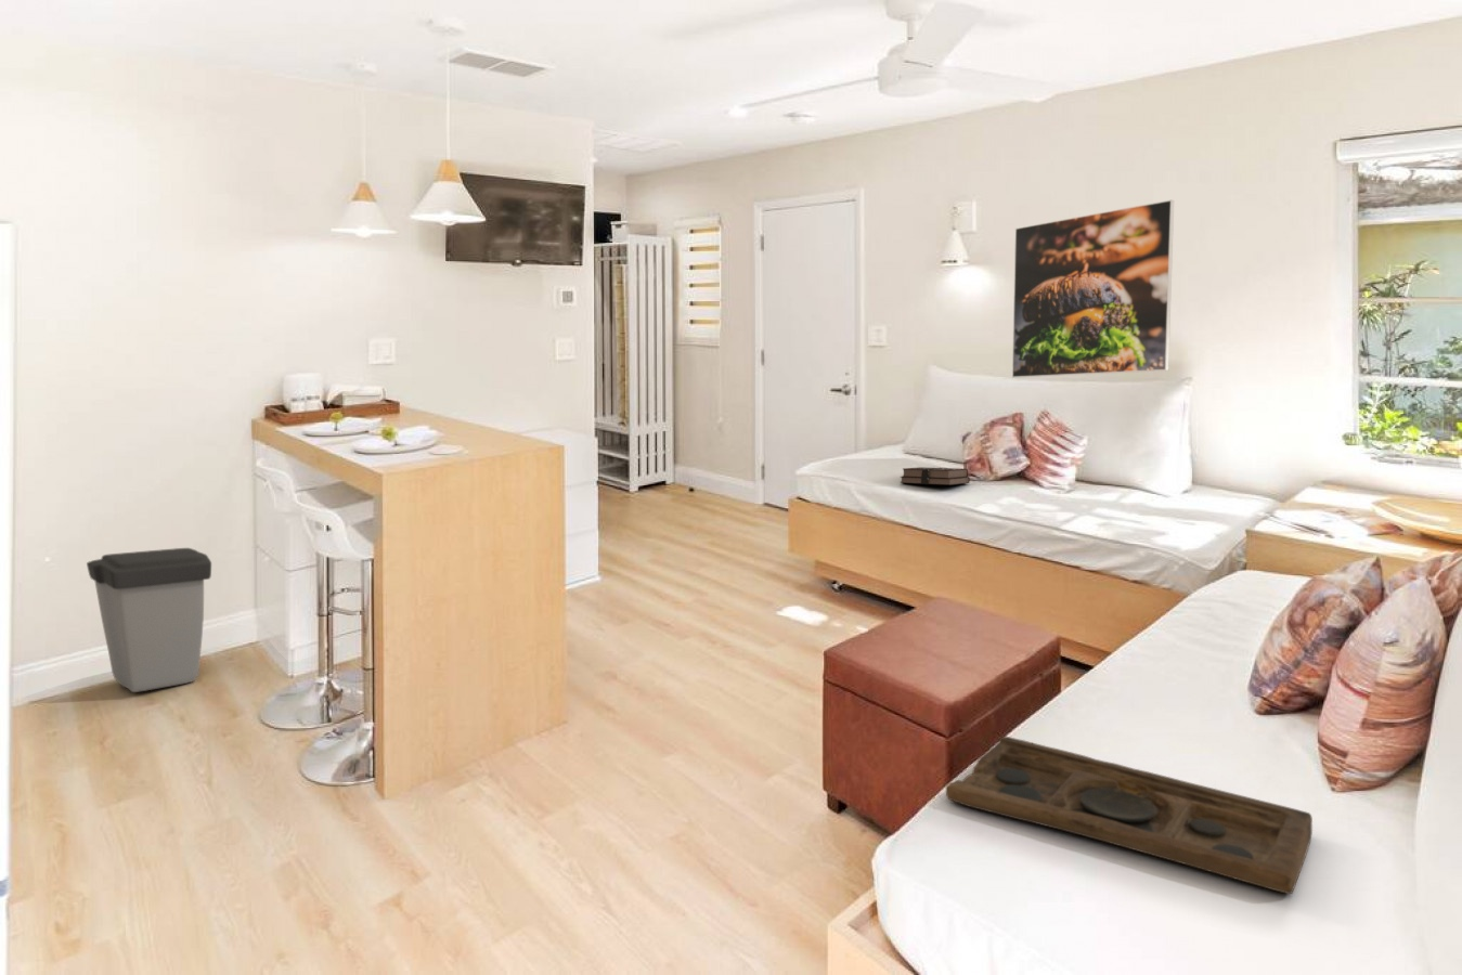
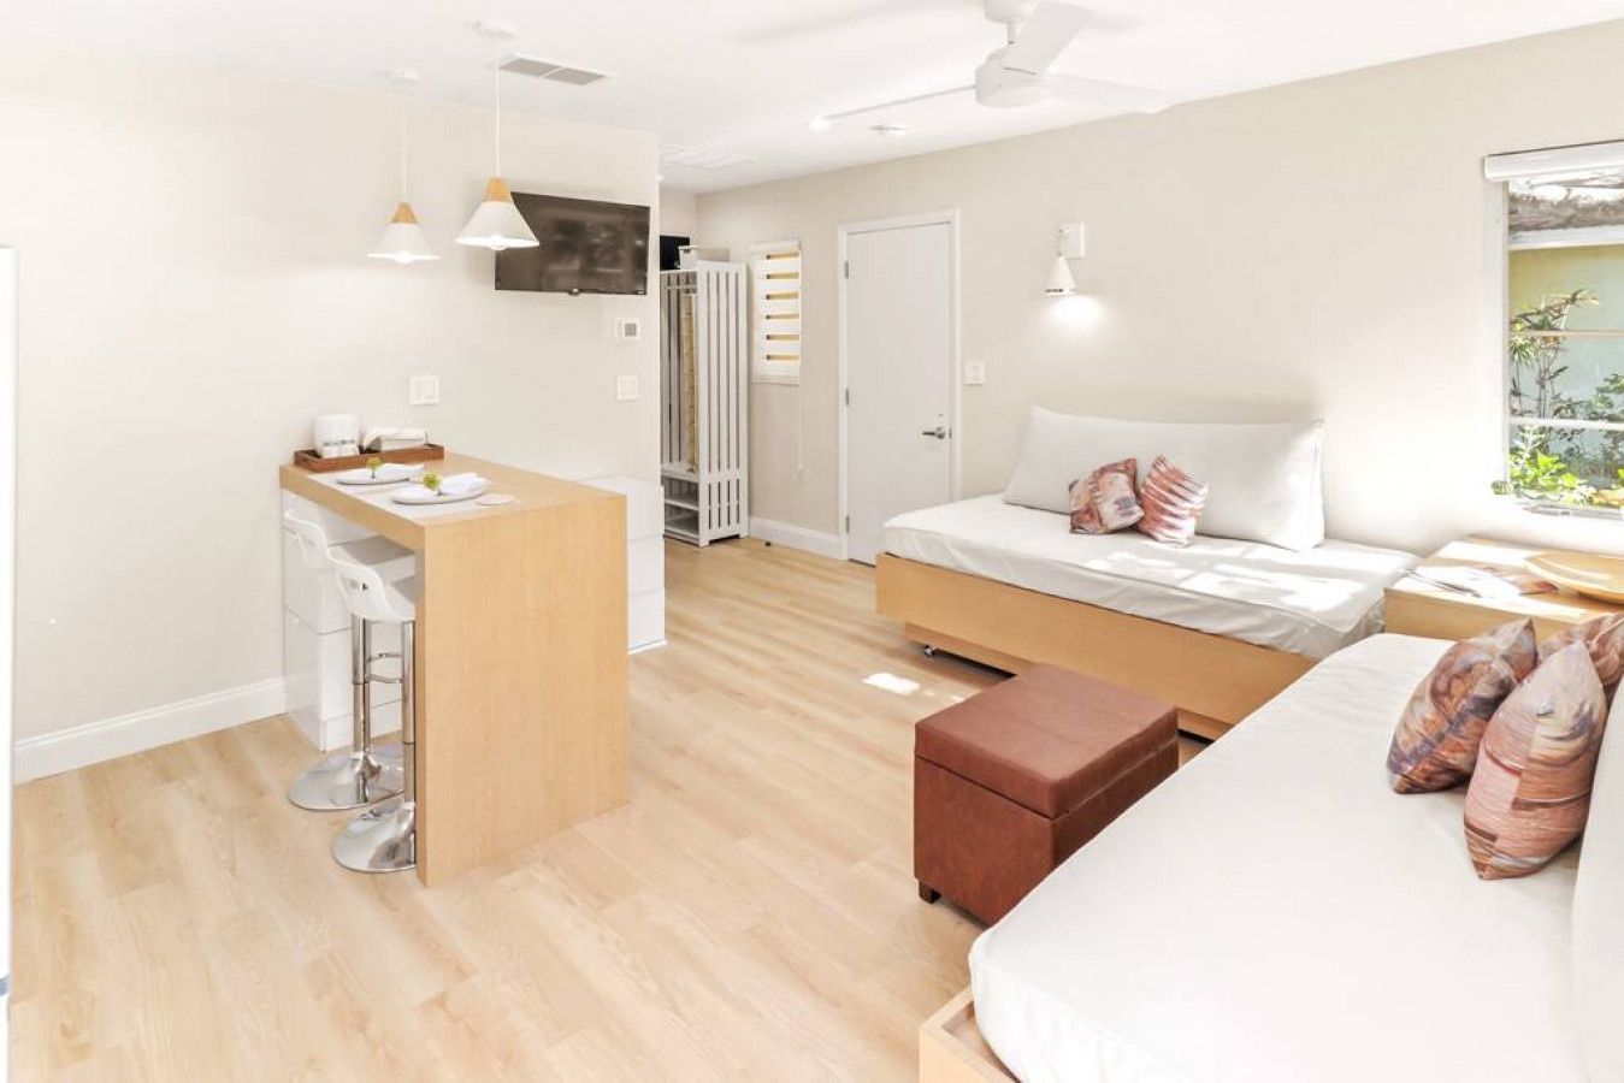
- trash can (150, 616)
- decorative tray (1120, 803)
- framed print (1088, 295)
- hardback book (934, 476)
